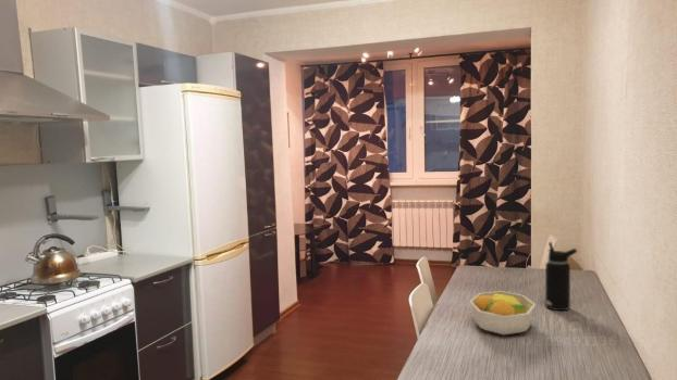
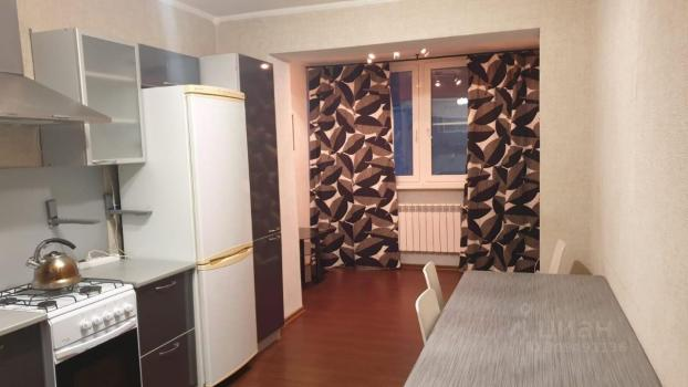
- water bottle (561, 275)
- fruit bowl (502, 308)
